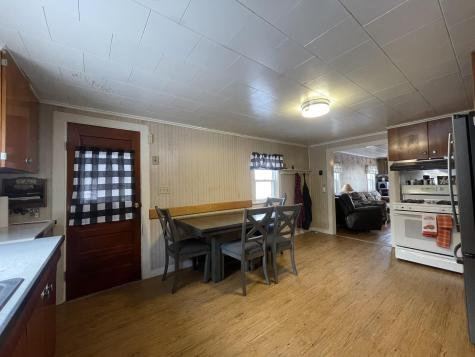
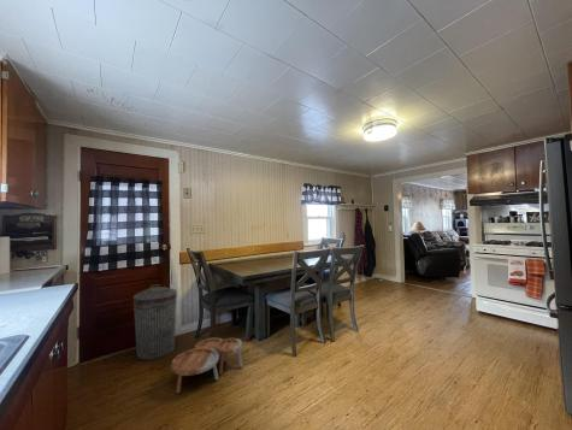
+ trash can (155, 318)
+ nesting tables (211, 358)
